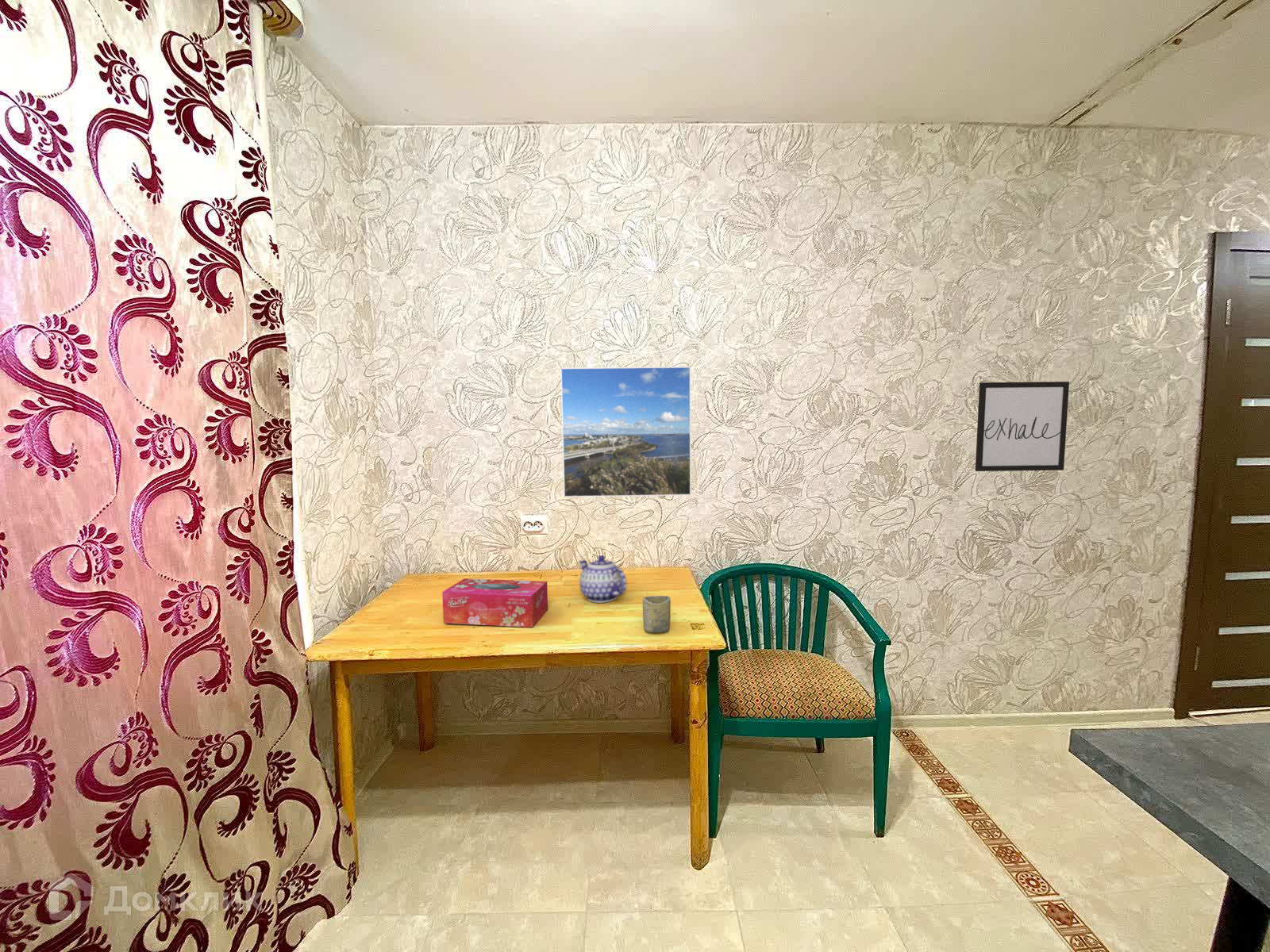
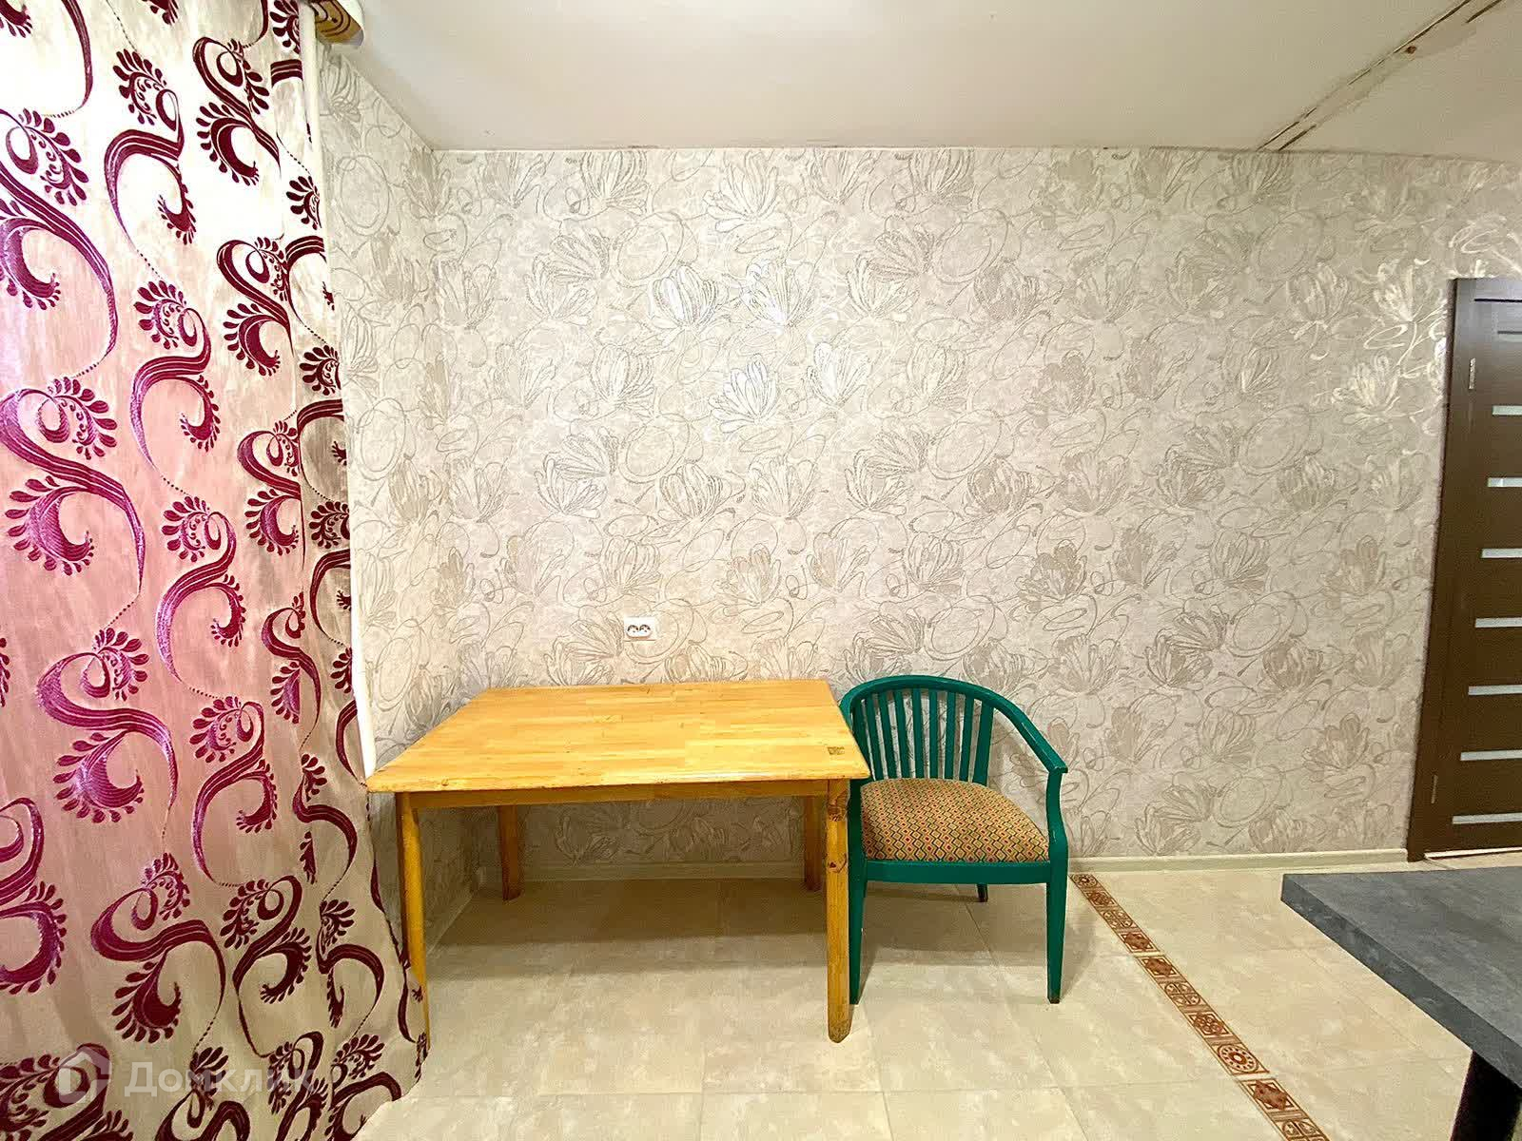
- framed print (626, 432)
- cup (656, 613)
- wall art (1022, 426)
- tissue box (496, 601)
- teapot (601, 577)
